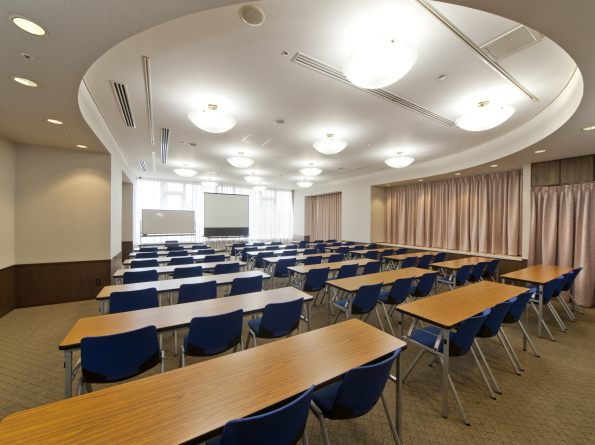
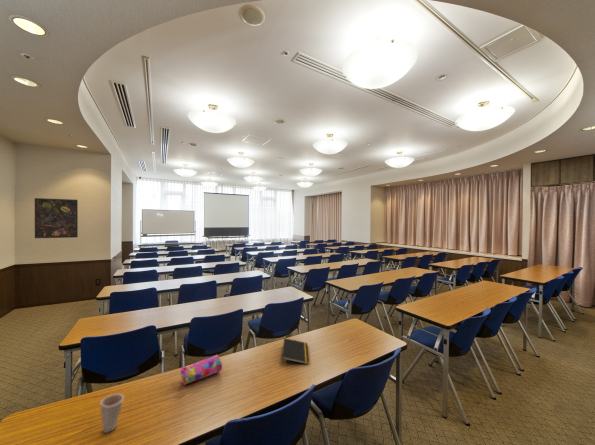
+ notepad (295, 350)
+ cup (112, 413)
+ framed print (56, 218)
+ pencil case (201, 369)
